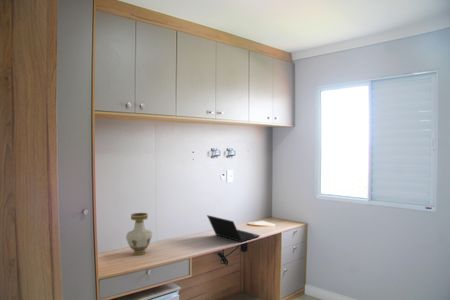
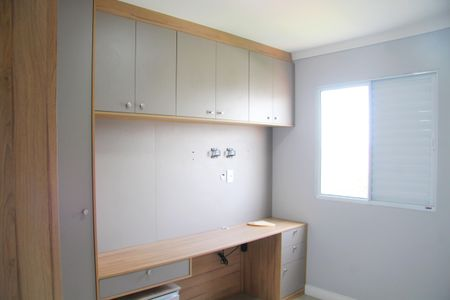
- laptop computer (233, 226)
- vase (139, 233)
